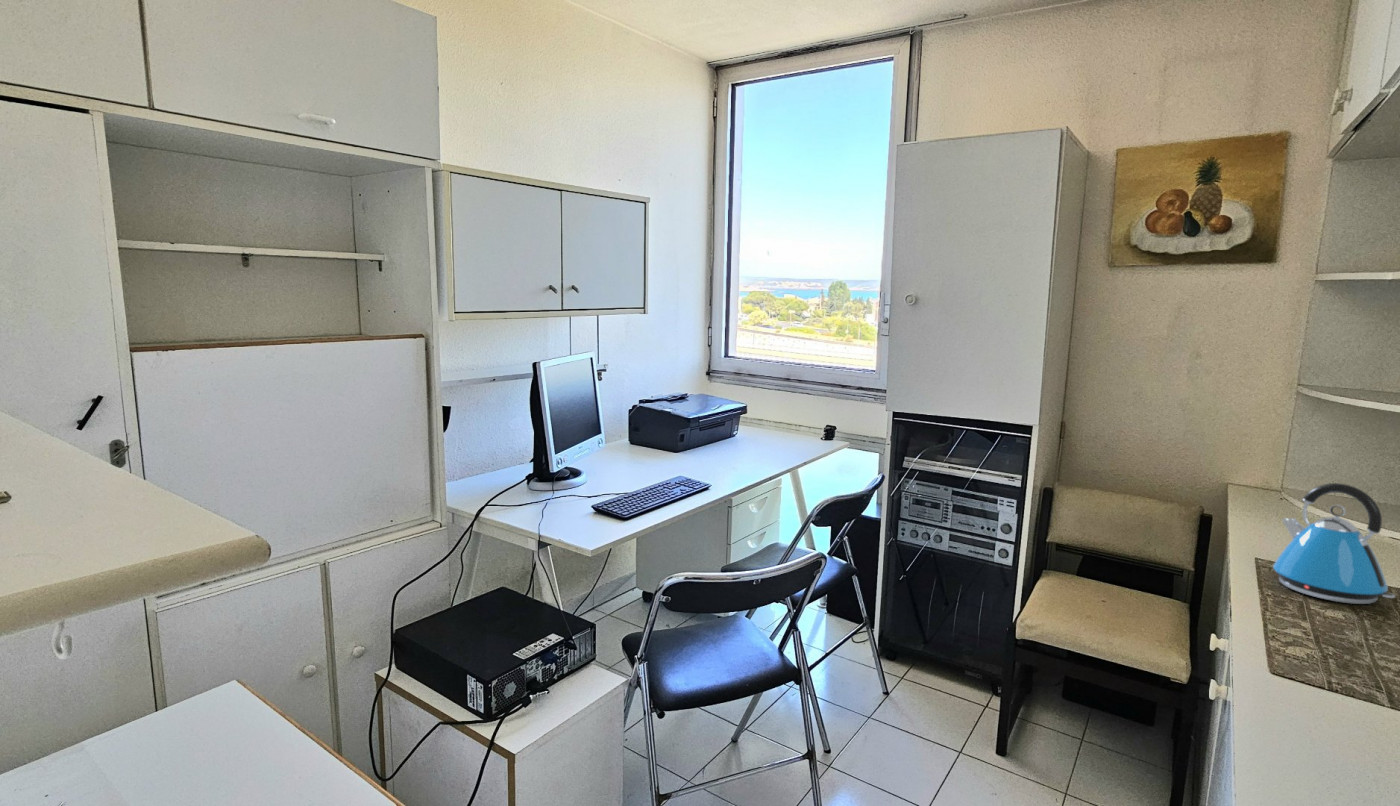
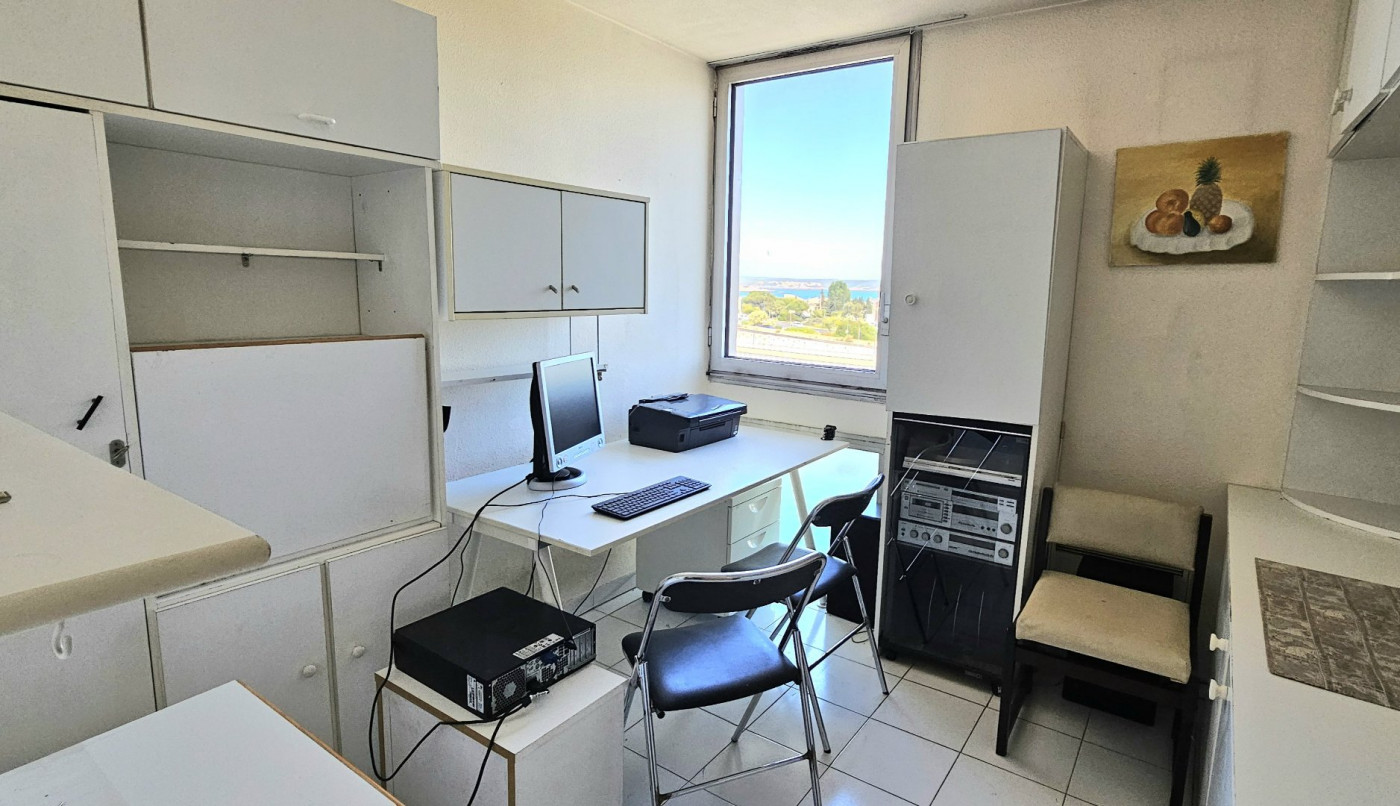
- kettle (1337, 537)
